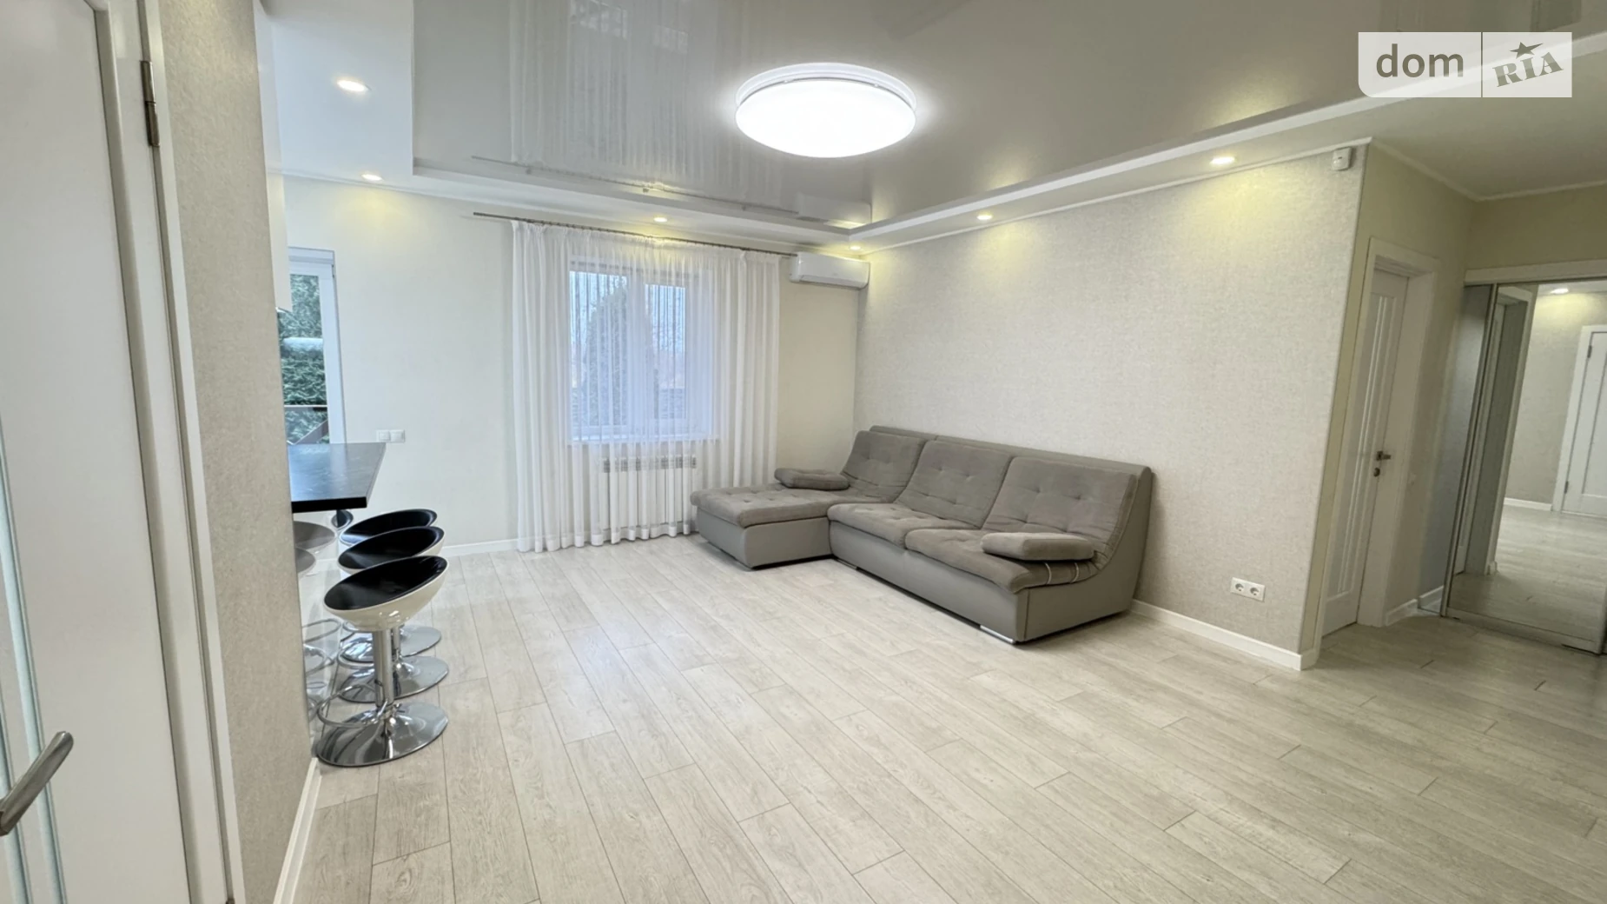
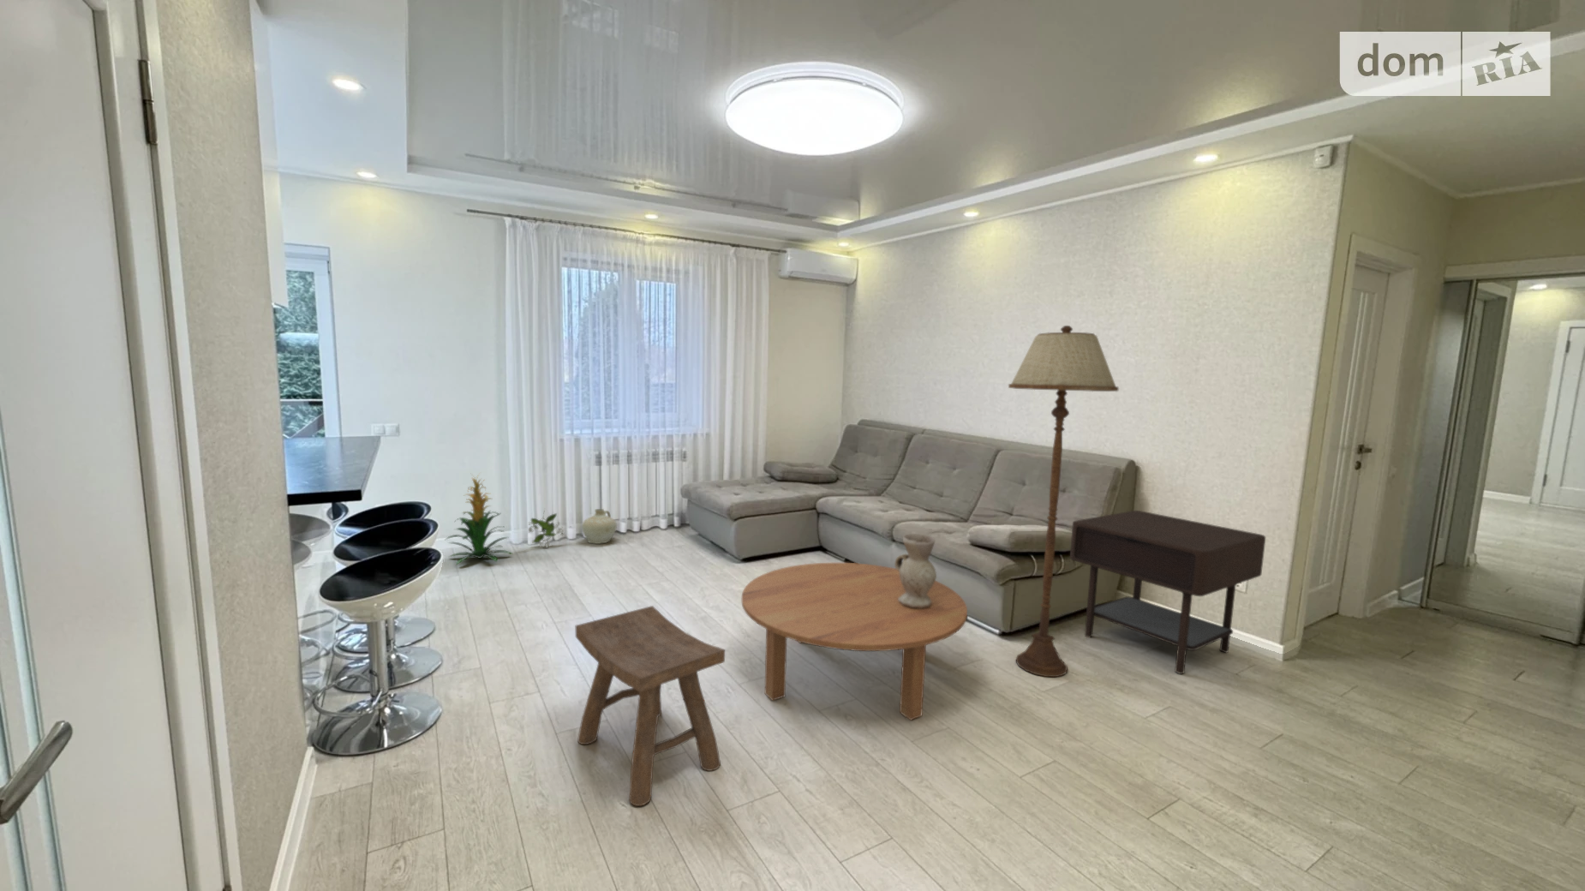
+ indoor plant (478, 516)
+ floor lamp (1053, 500)
+ side table (1160, 585)
+ vase (914, 569)
+ decorative plant (549, 527)
+ ceramic jug (599, 525)
+ coffee table (851, 634)
+ stool (647, 695)
